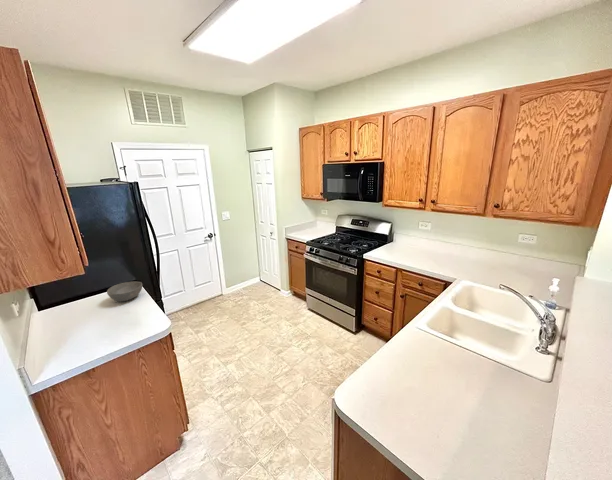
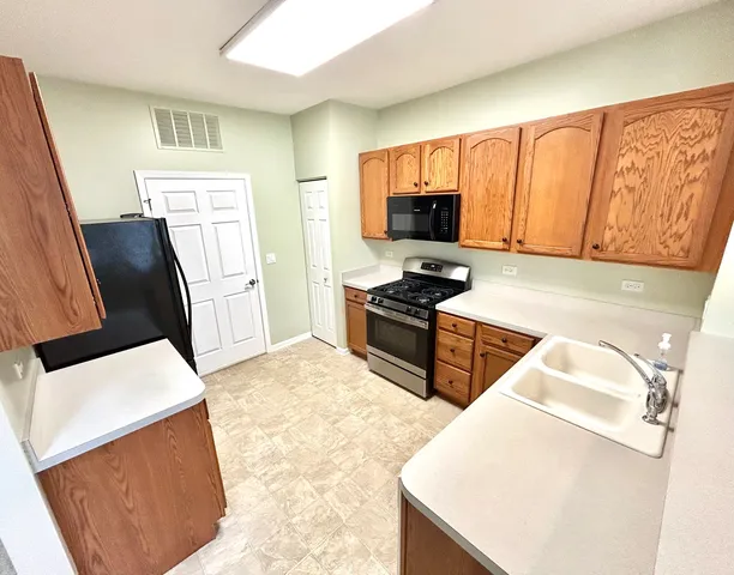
- bowl (126, 292)
